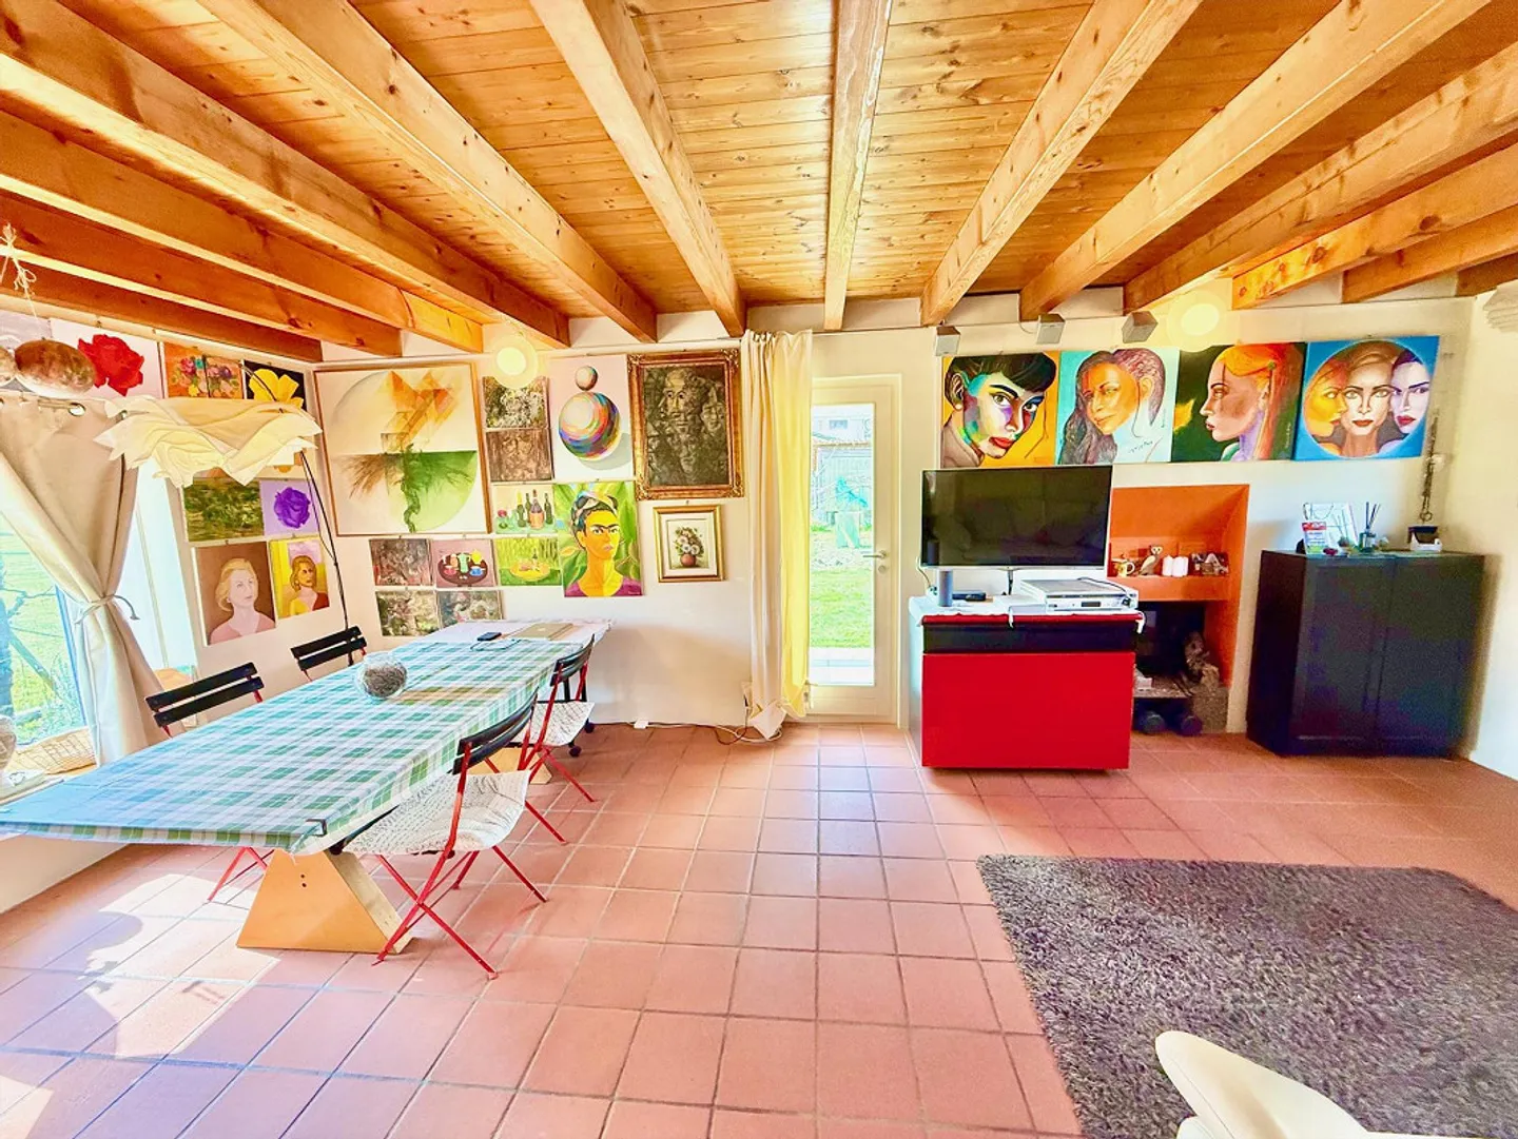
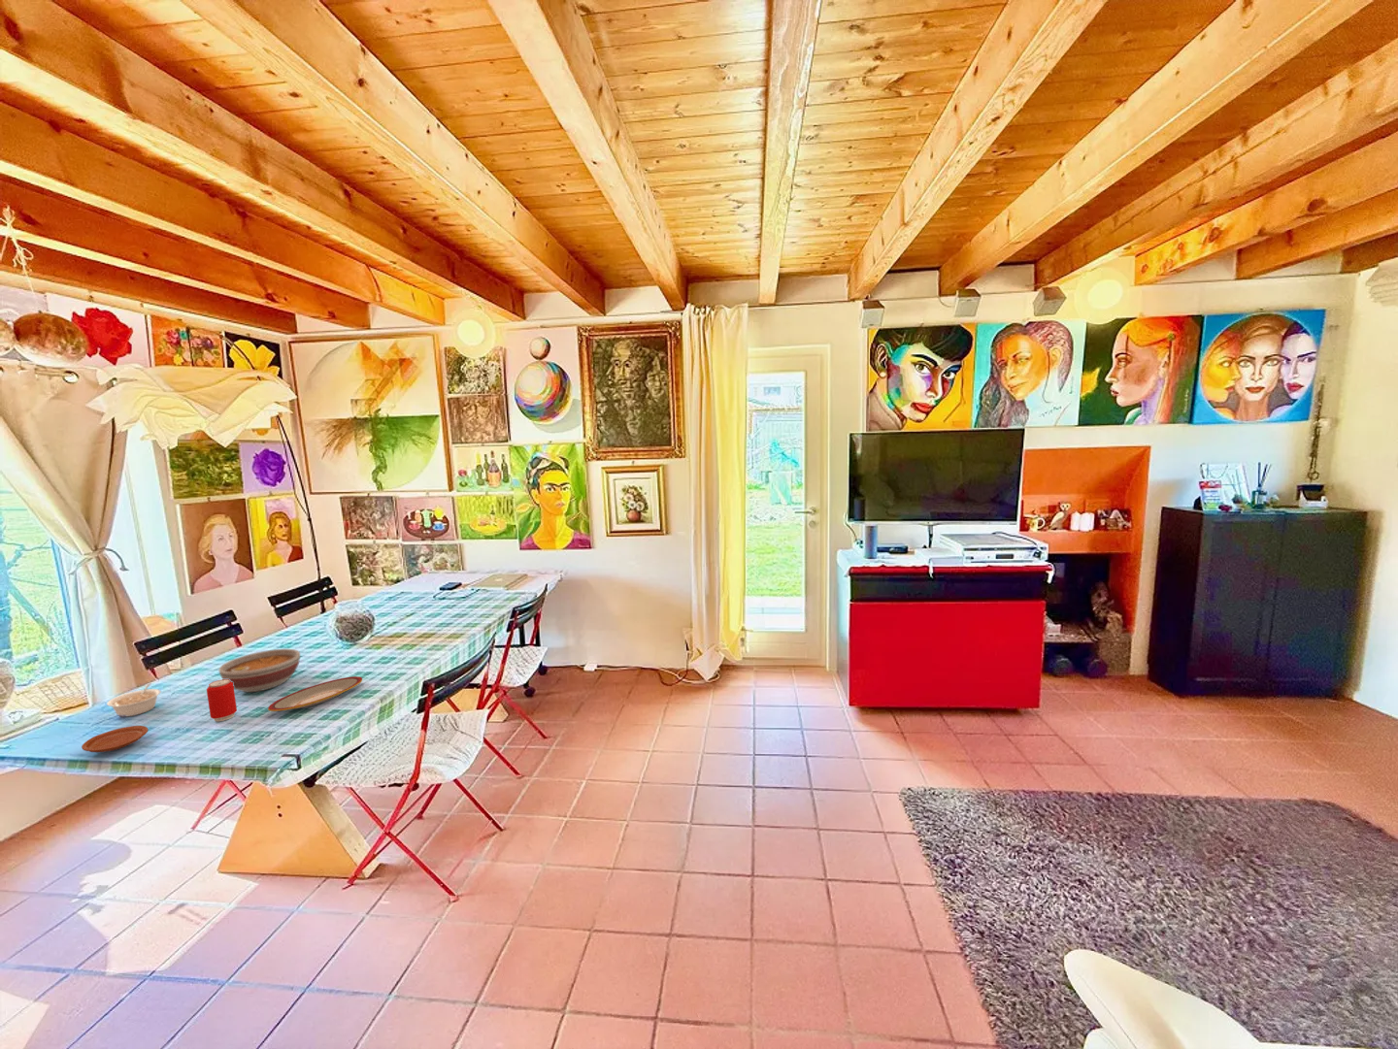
+ plate (318, 695)
+ beverage can (222, 700)
+ bowl (262, 672)
+ plate (116, 742)
+ legume (135, 702)
